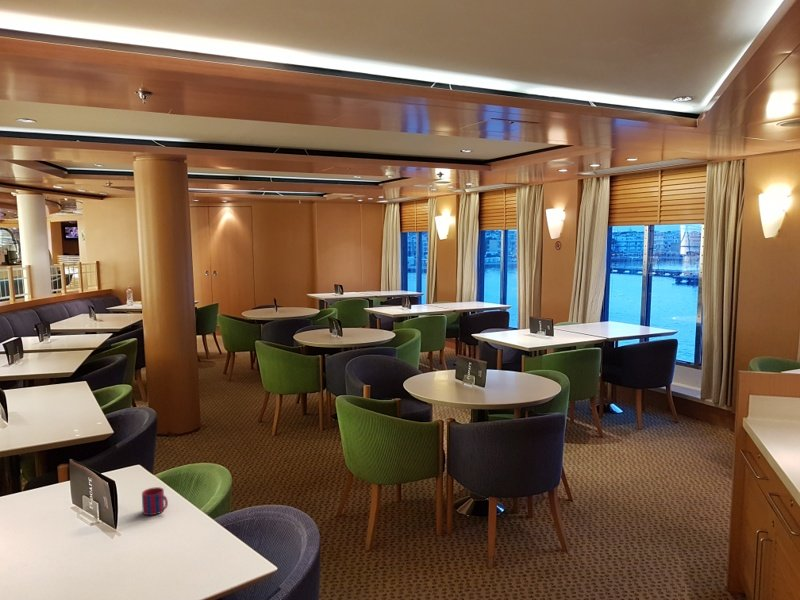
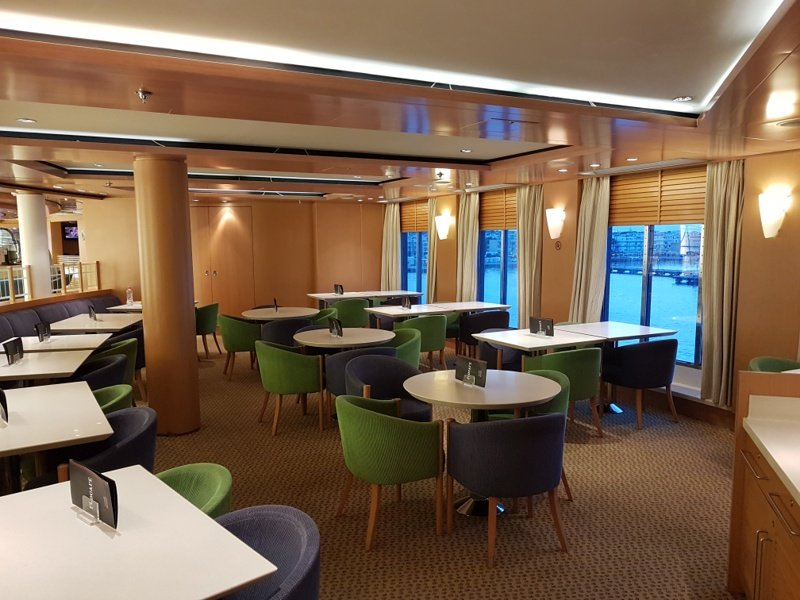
- mug (156, 502)
